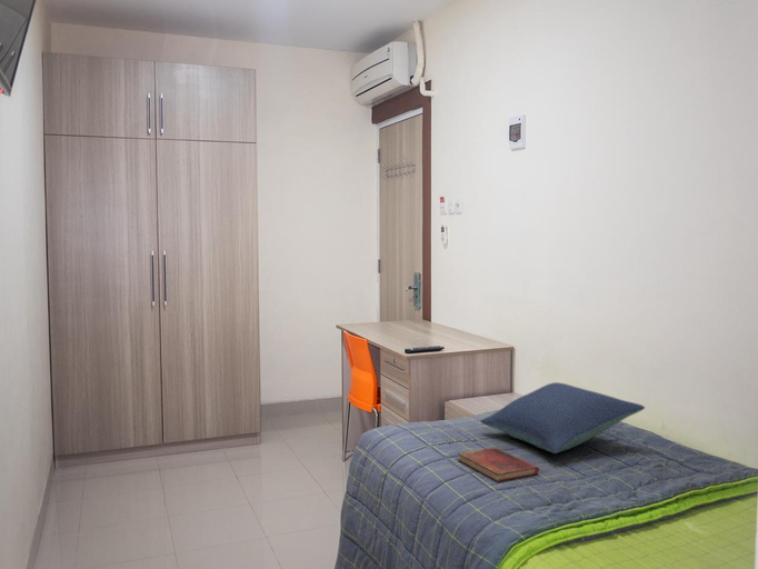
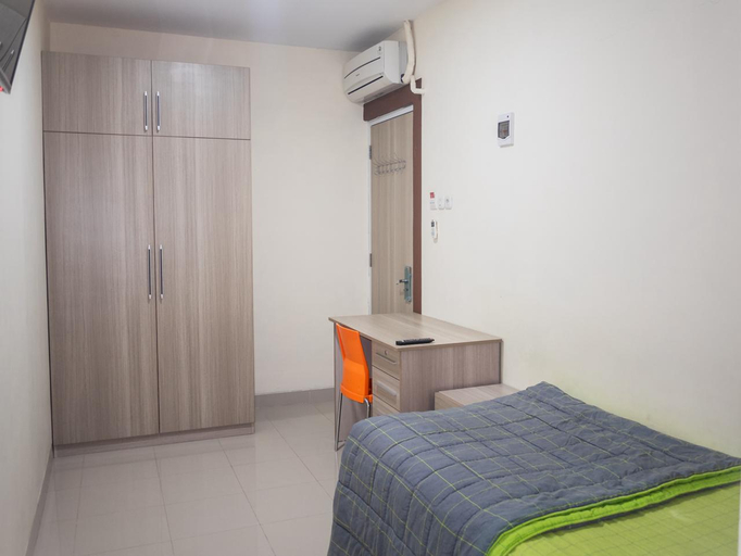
- diary (497, 462)
- pillow (558, 415)
